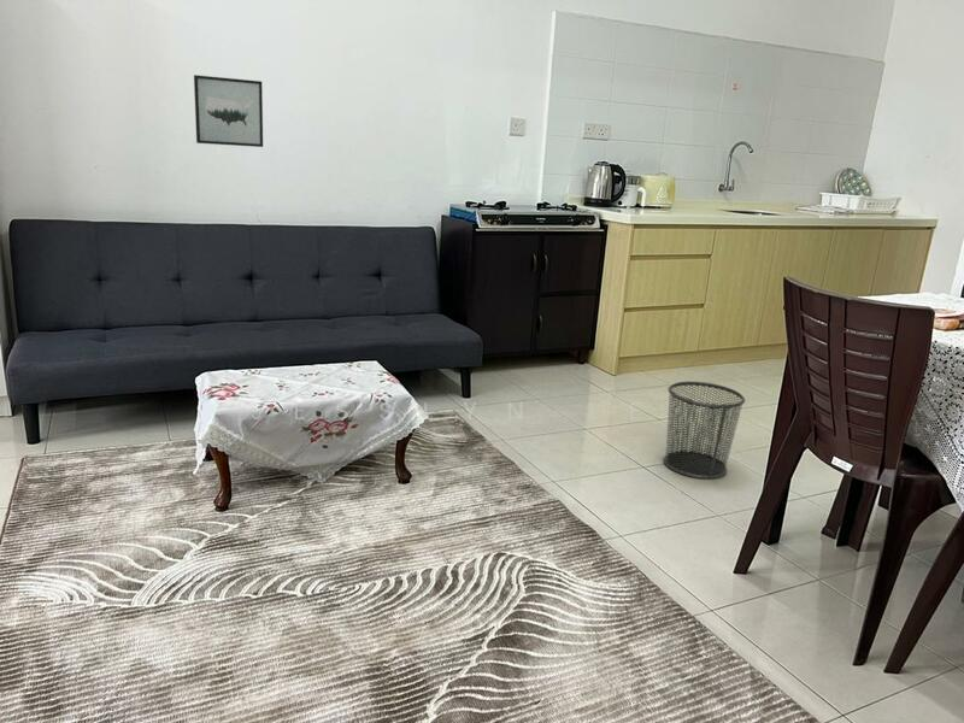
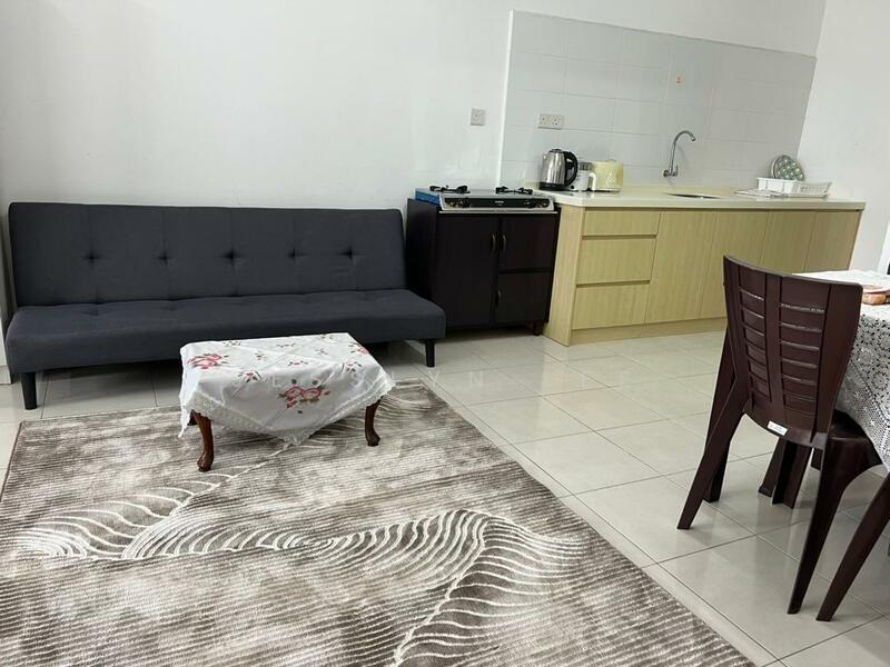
- wall art (229, 112)
- waste bin (700, 429)
